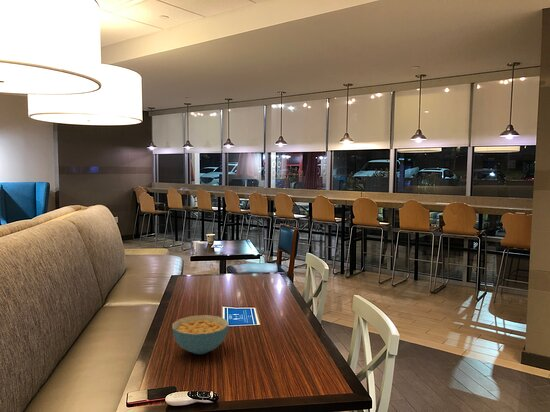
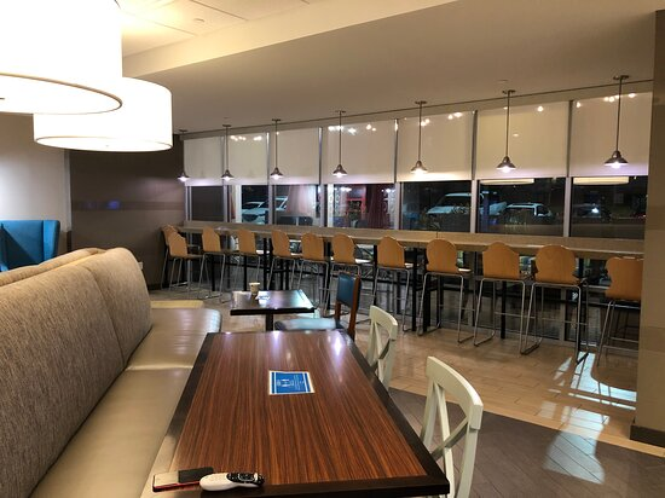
- cereal bowl (200, 337)
